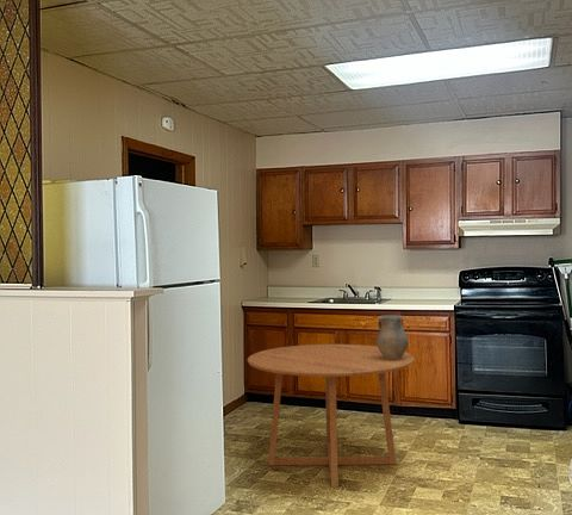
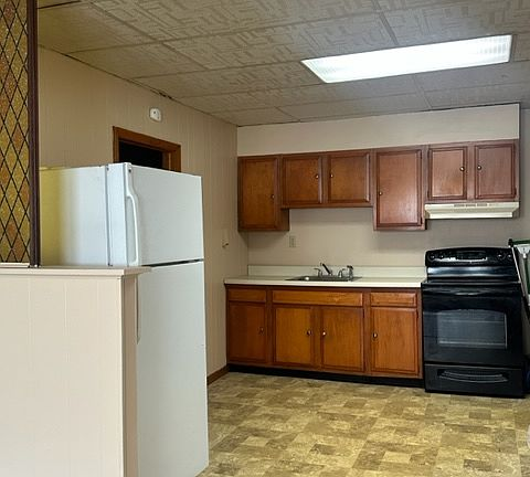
- ceramic pitcher (391, 336)
- dining table (330, 410)
